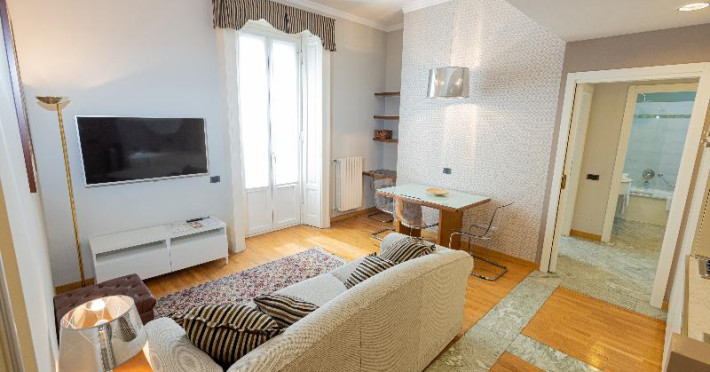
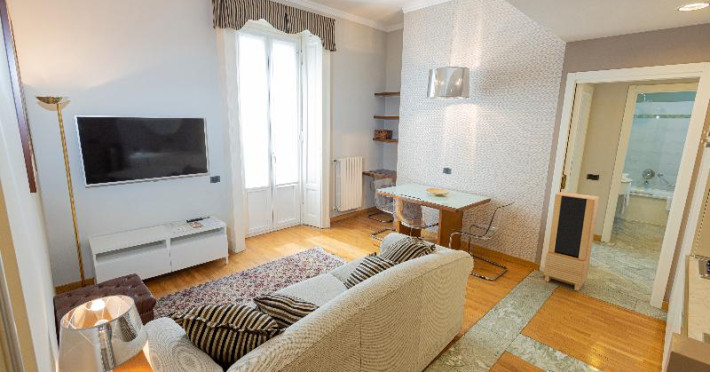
+ storage cabinet (570, 239)
